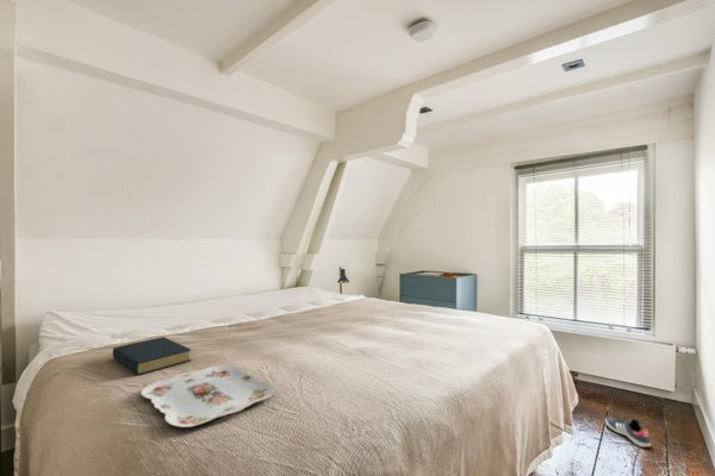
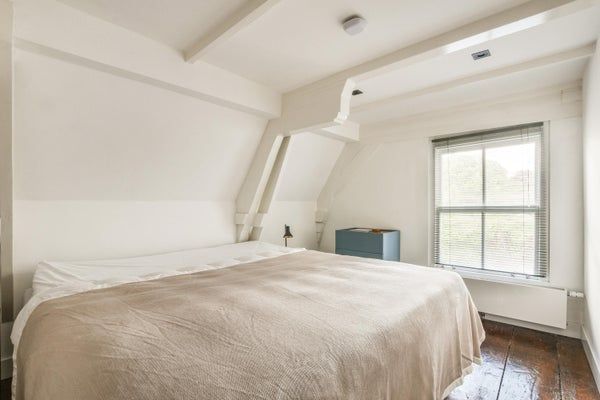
- hardback book (151, 353)
- sneaker (627, 425)
- serving tray (207, 392)
